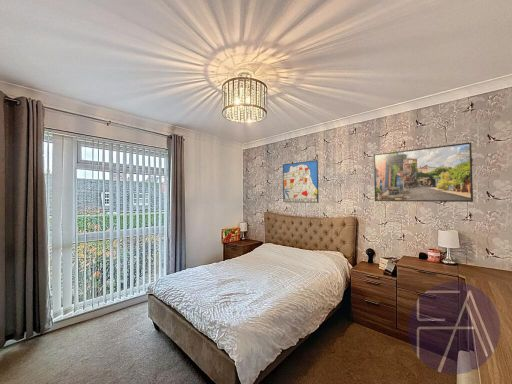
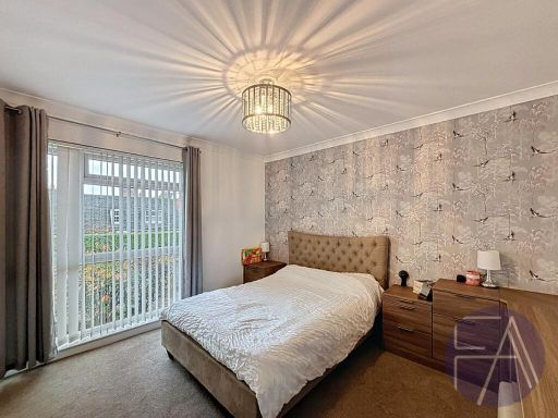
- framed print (417, 175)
- wall art (299, 182)
